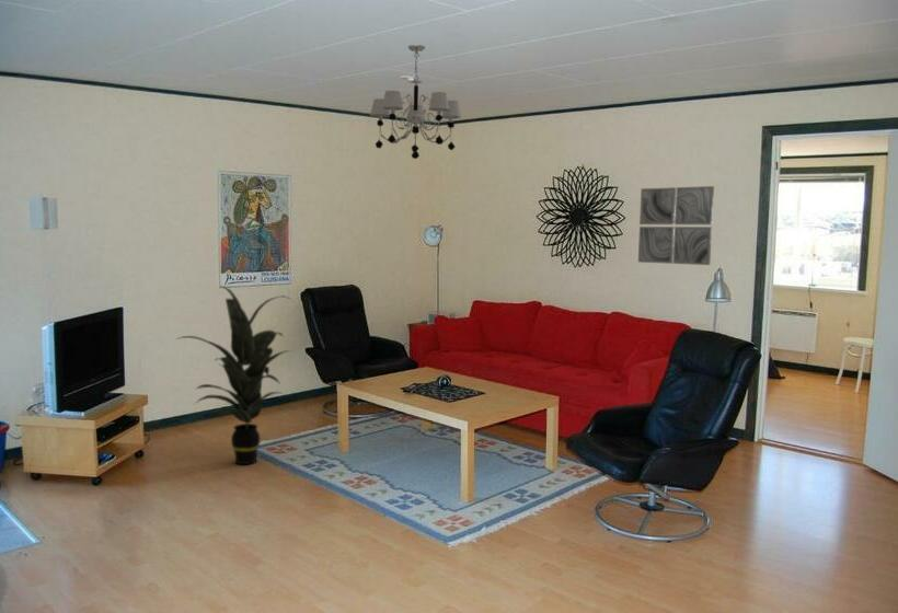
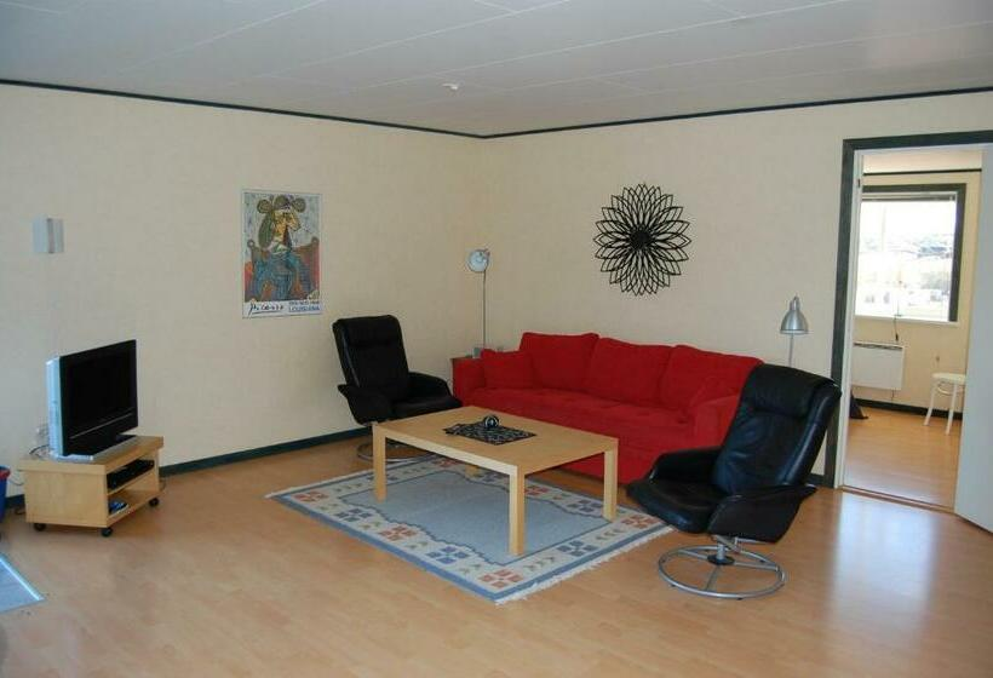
- wall art (675, 227)
- indoor plant (240, 373)
- chandelier (415, 103)
